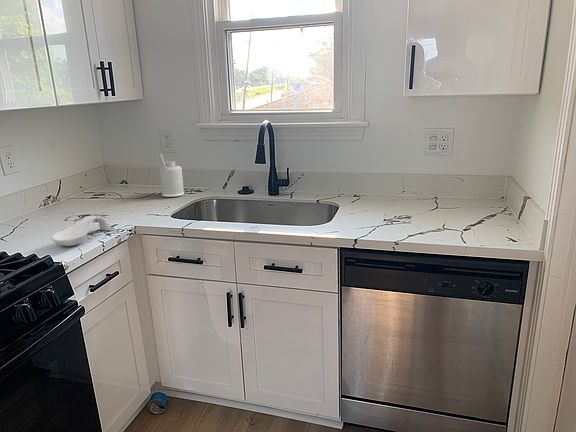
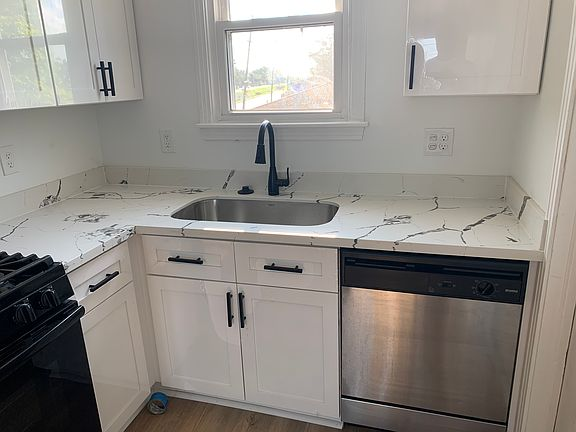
- soap dispenser (169, 174)
- spoon rest (82, 229)
